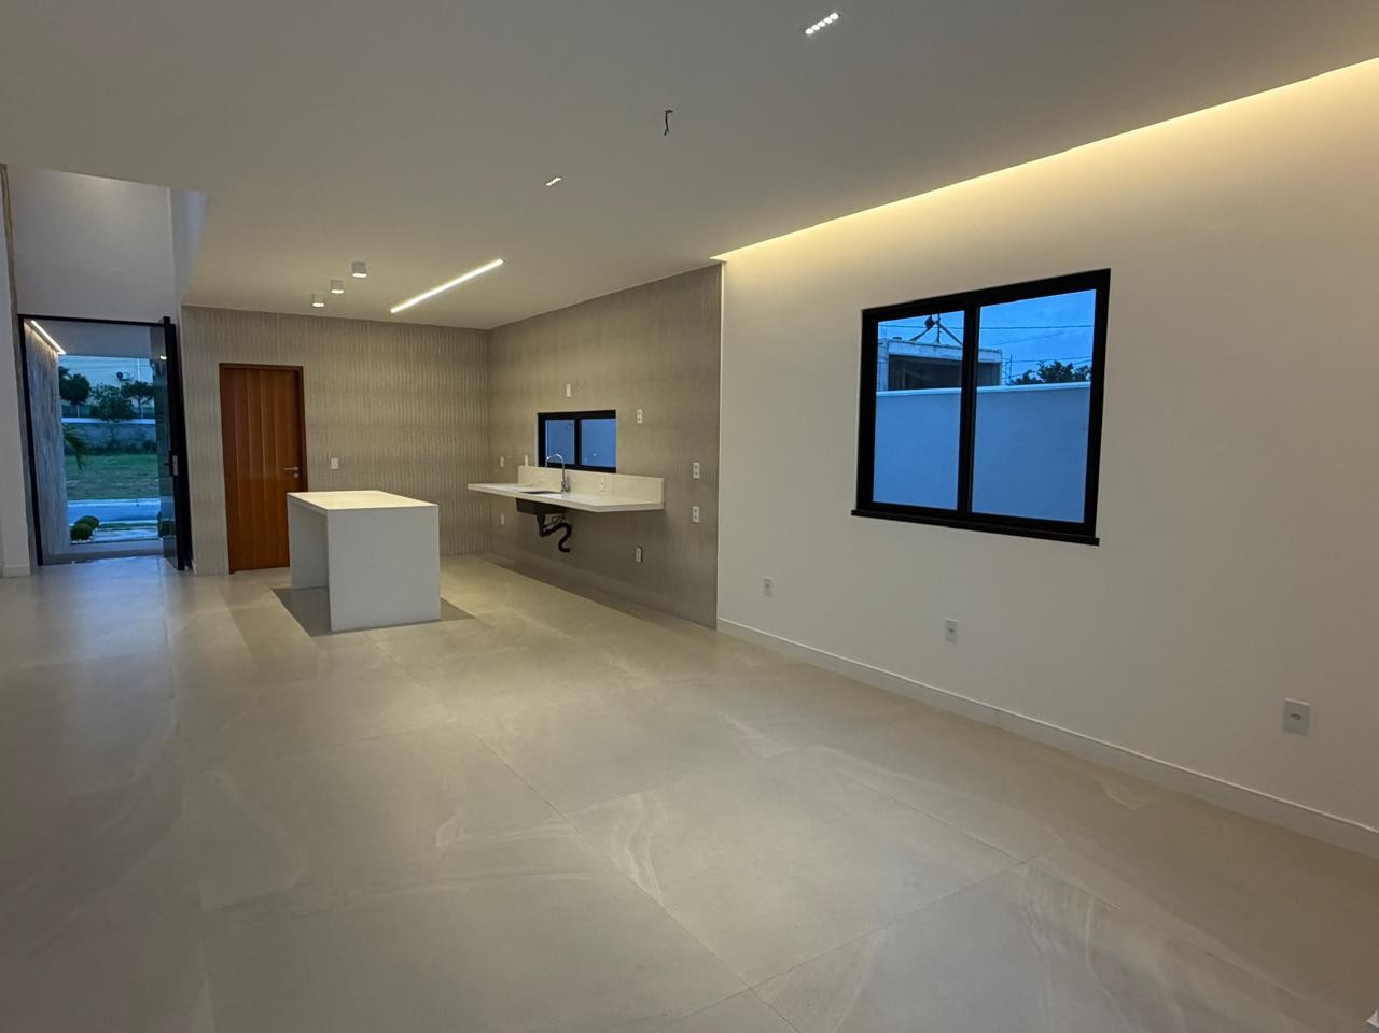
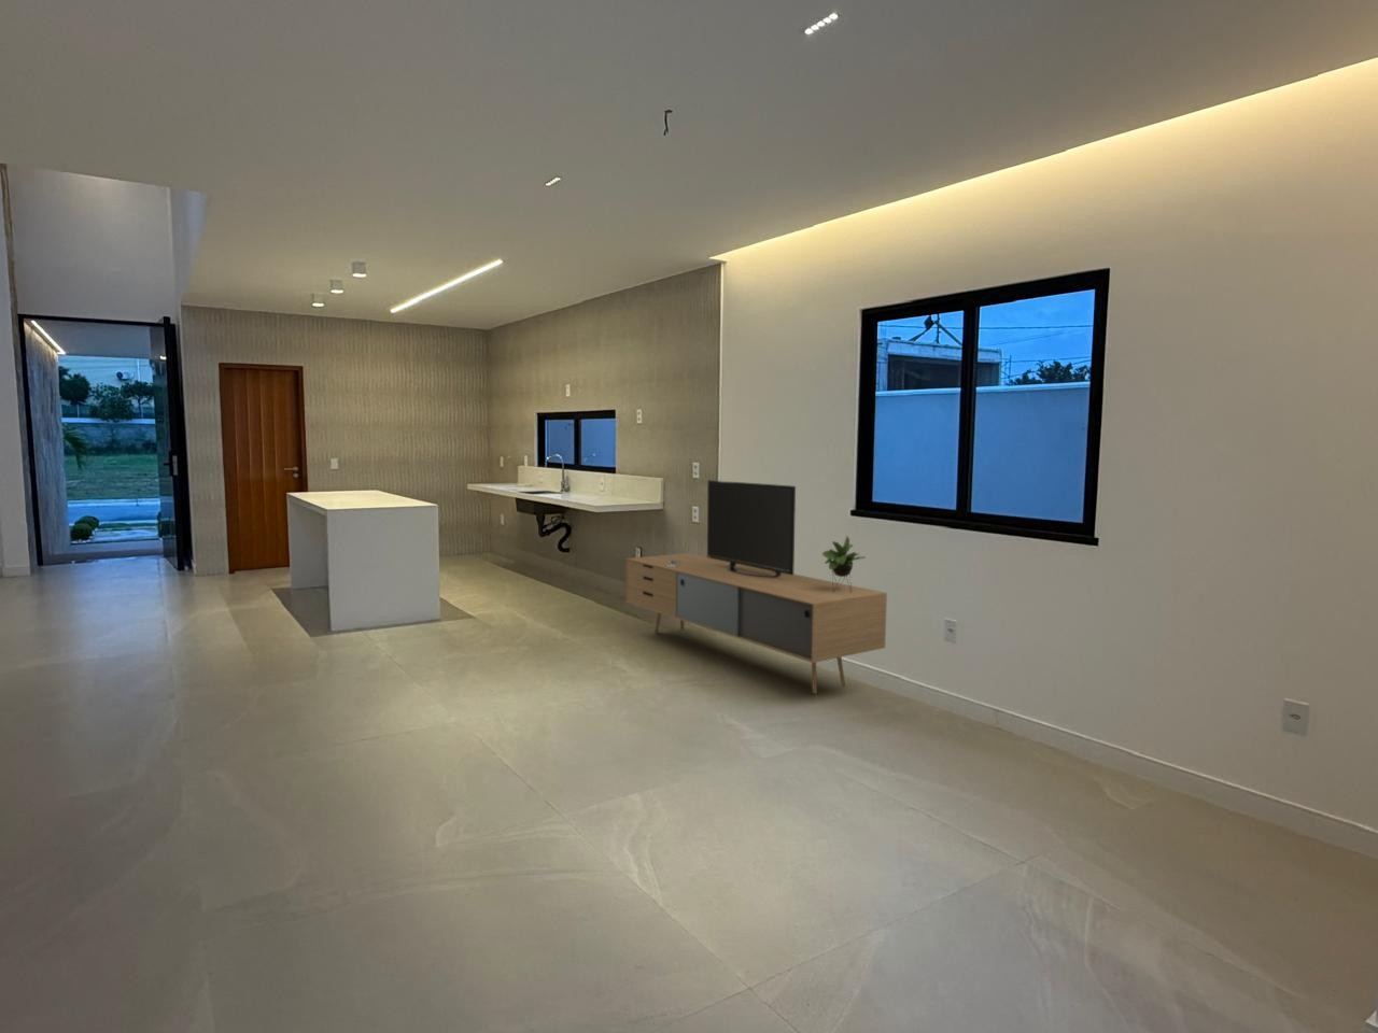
+ media console (742, 571)
